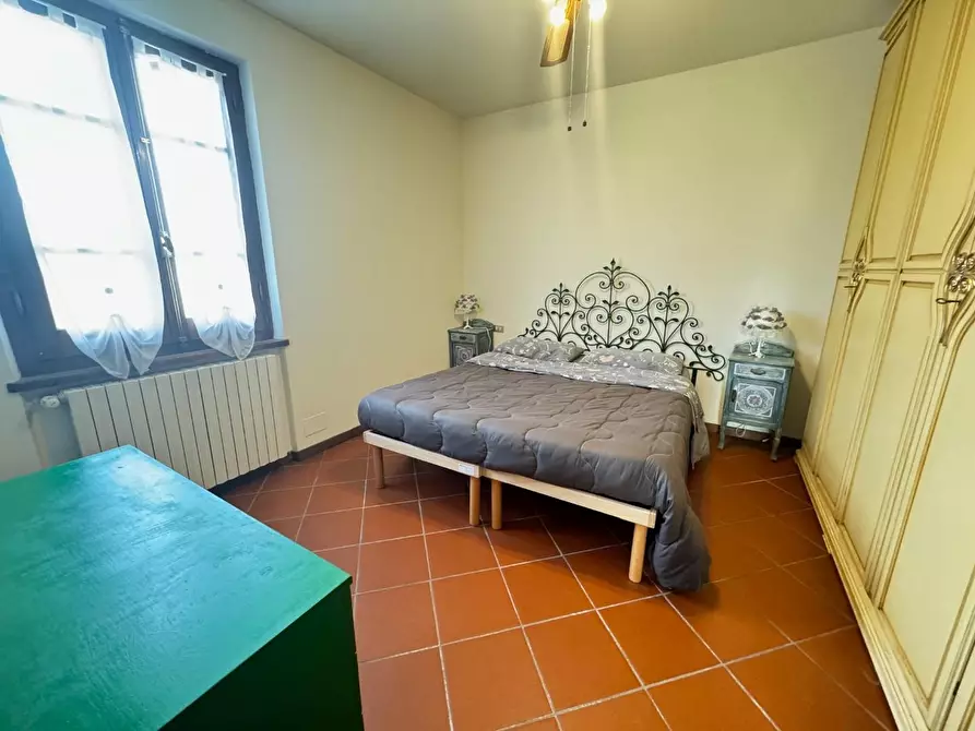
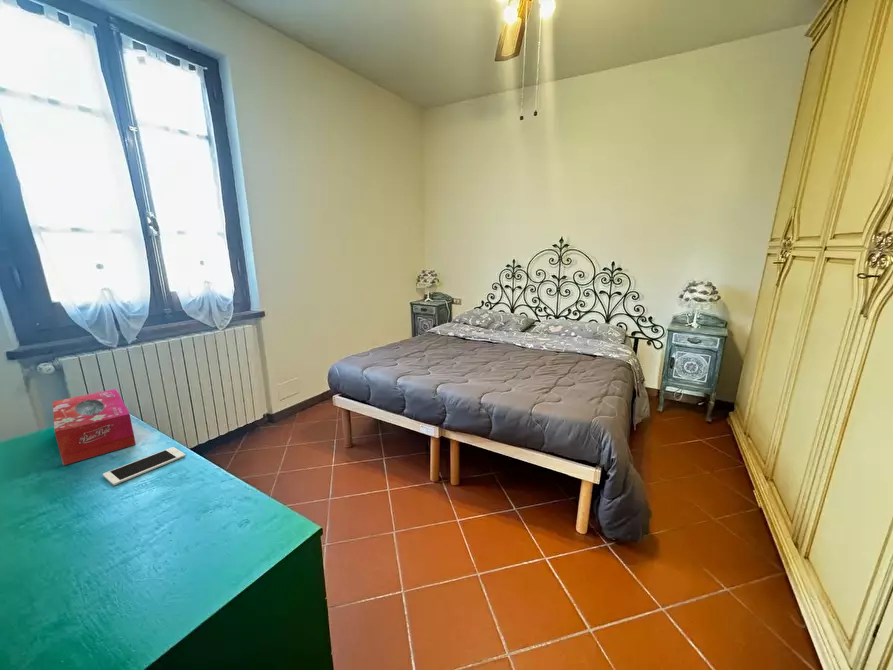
+ cell phone (146, 464)
+ tissue box (93, 422)
